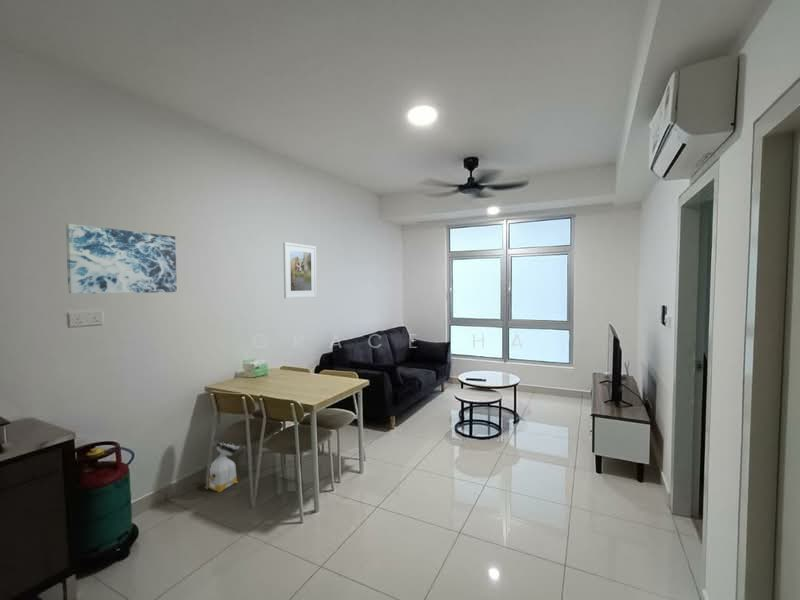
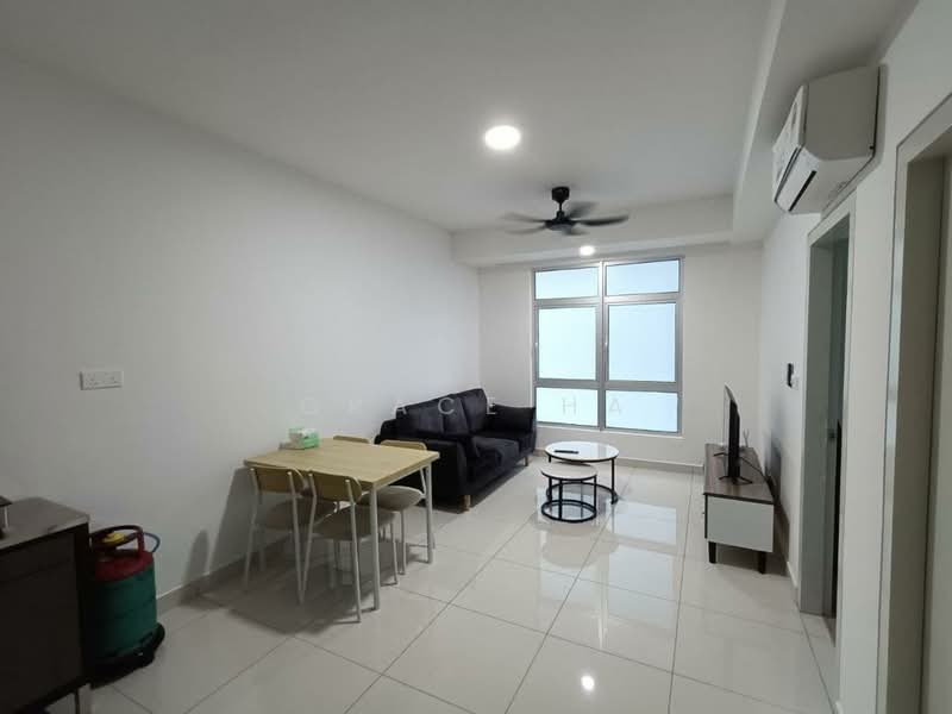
- bag (222, 462)
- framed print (300, 271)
- wall art (127, 262)
